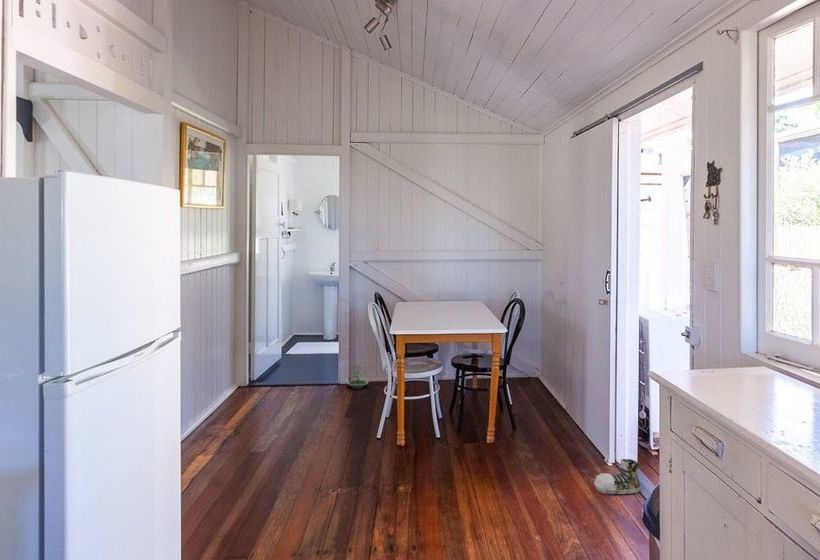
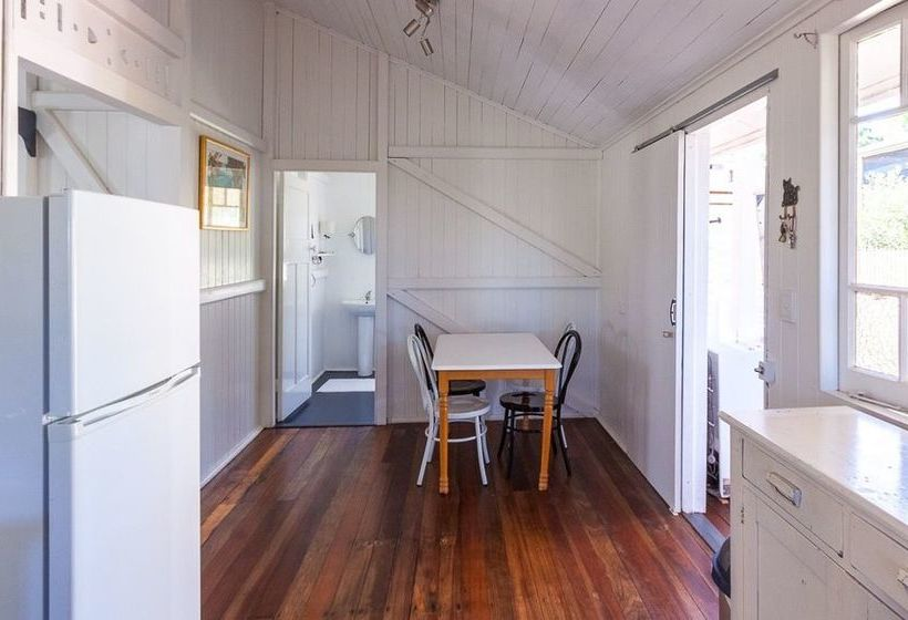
- shoe (618, 475)
- terrarium (357, 370)
